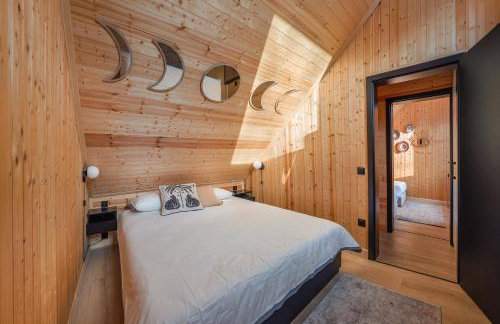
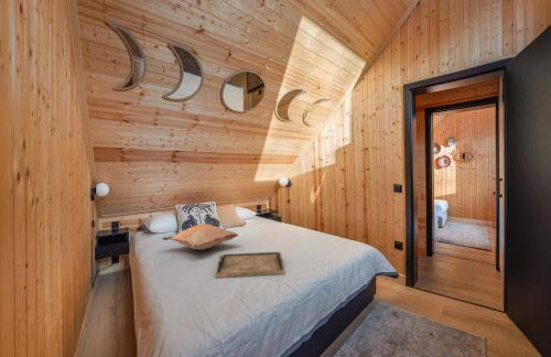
+ decorative pillow (201, 236)
+ serving tray (250, 259)
